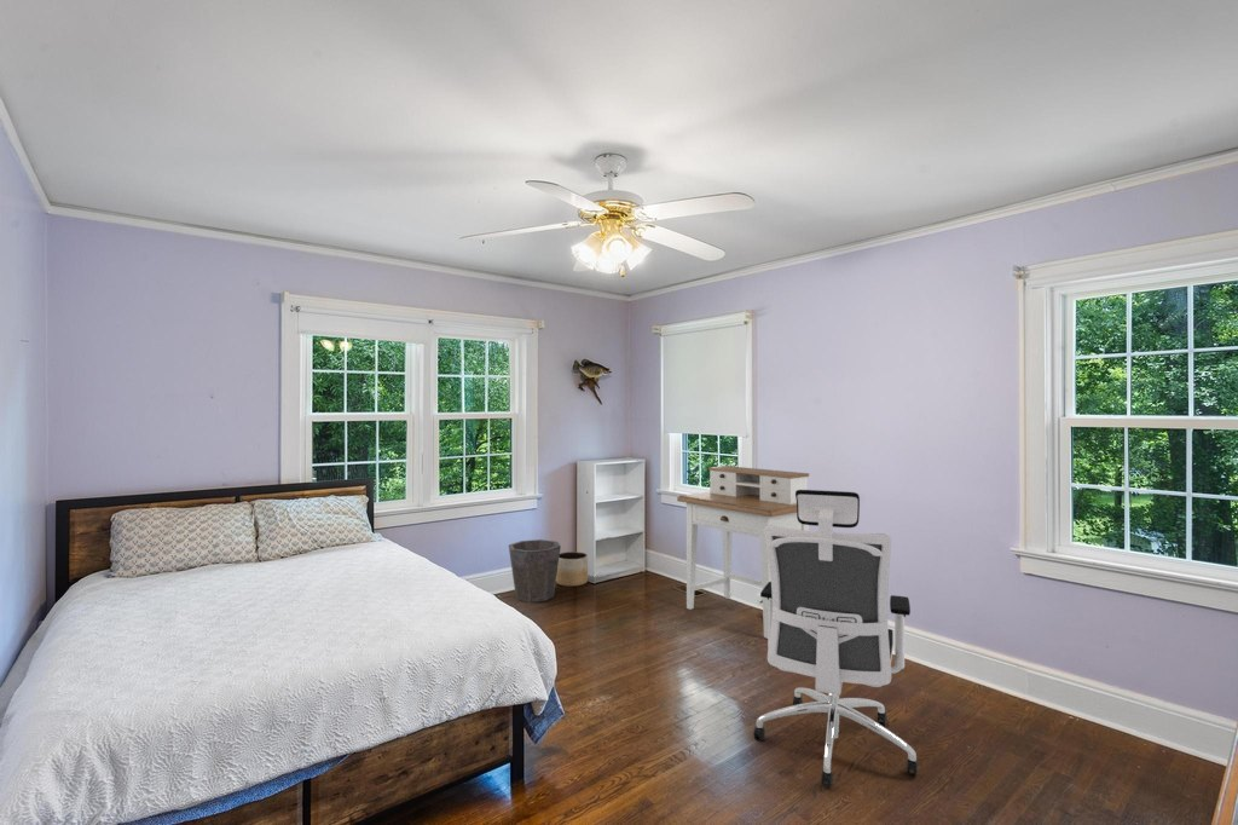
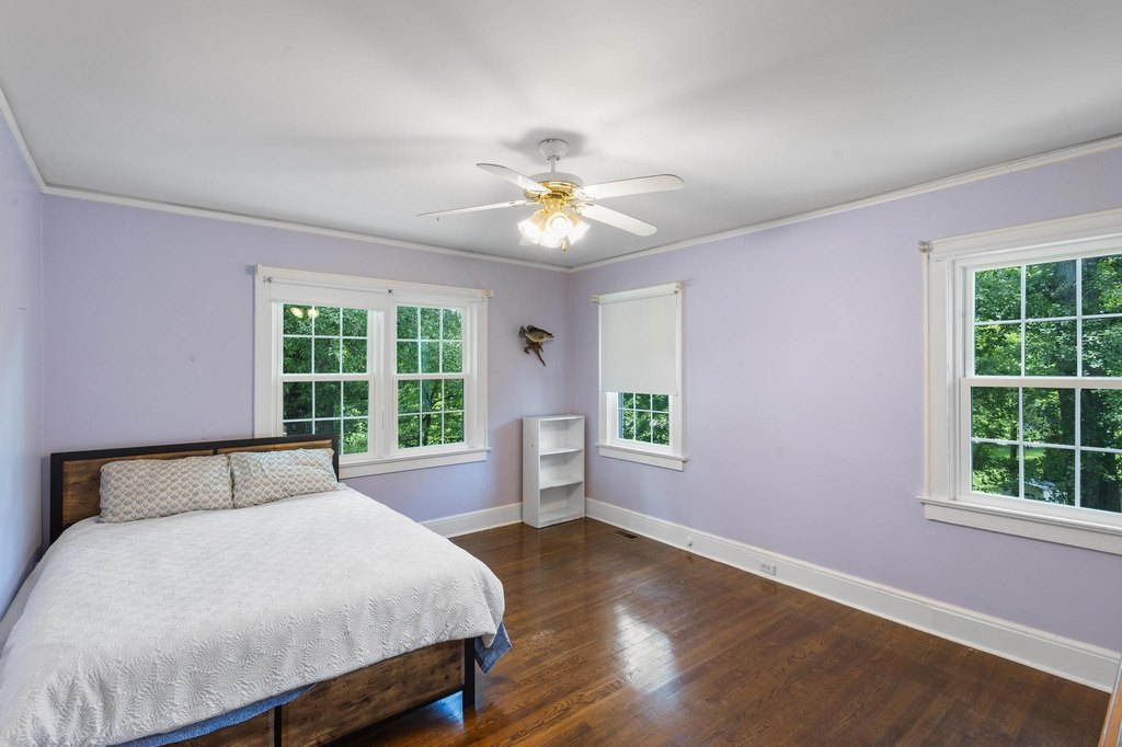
- office chair (832, 615)
- planter (572, 569)
- desk (744, 533)
- waste bin (534, 570)
